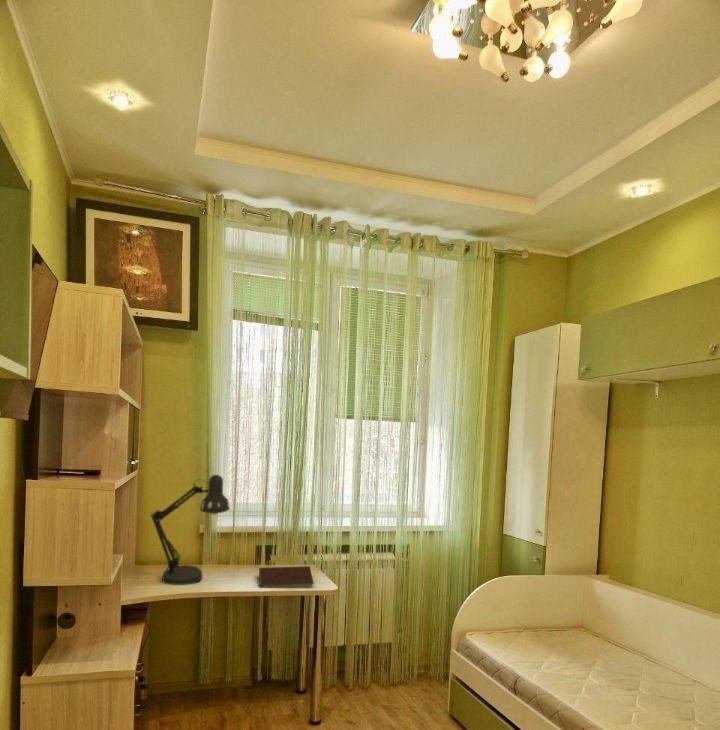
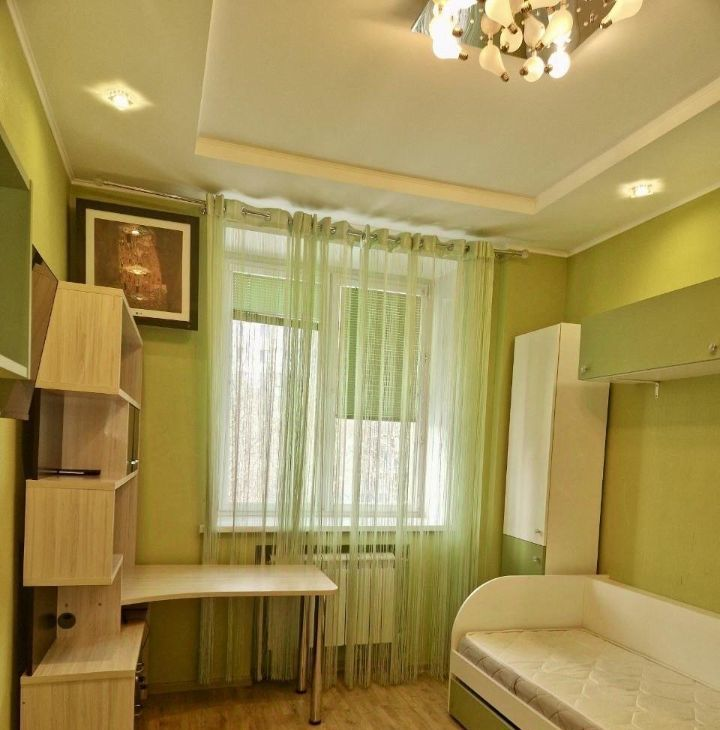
- notebook (285, 578)
- desk lamp (200, 510)
